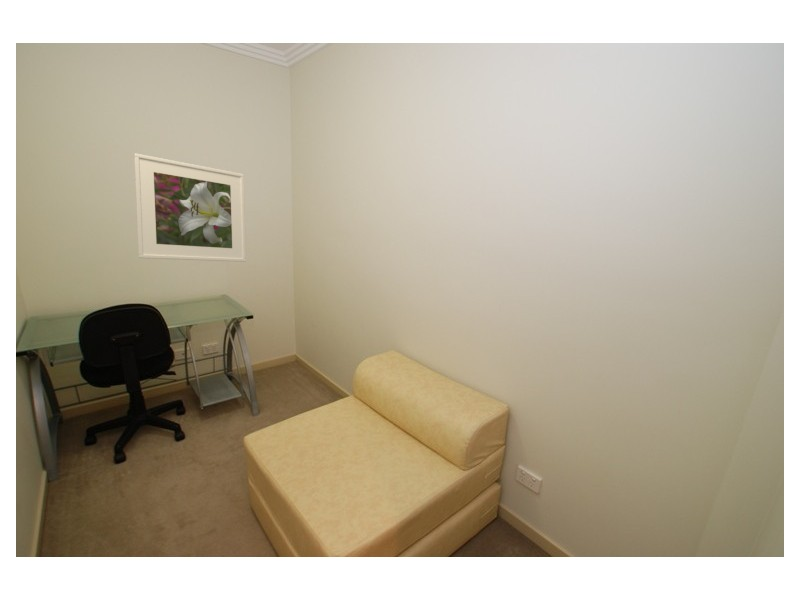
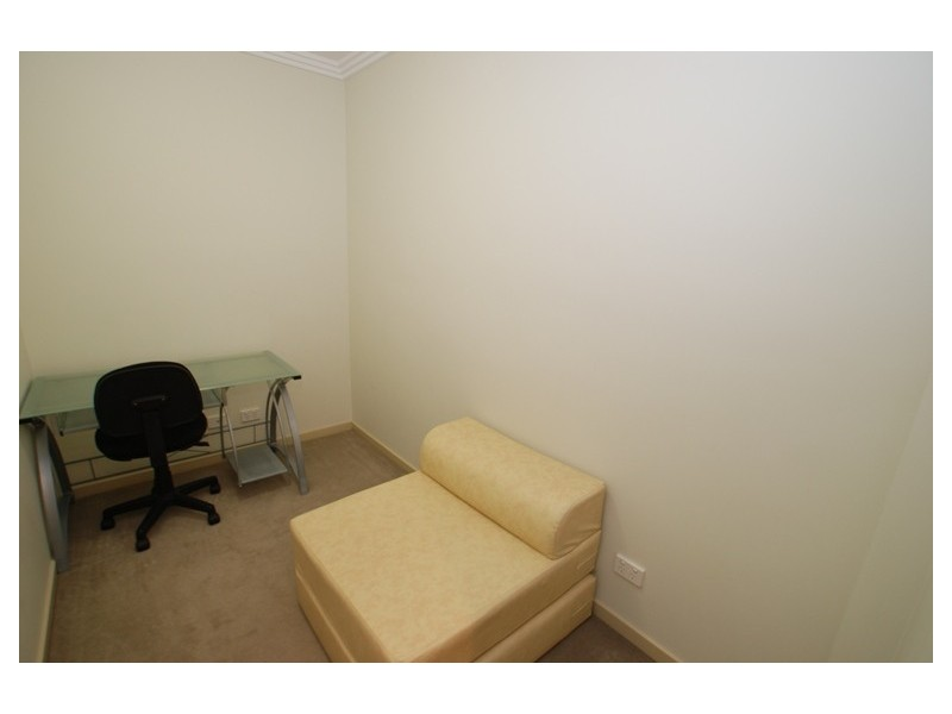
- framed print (195, 212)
